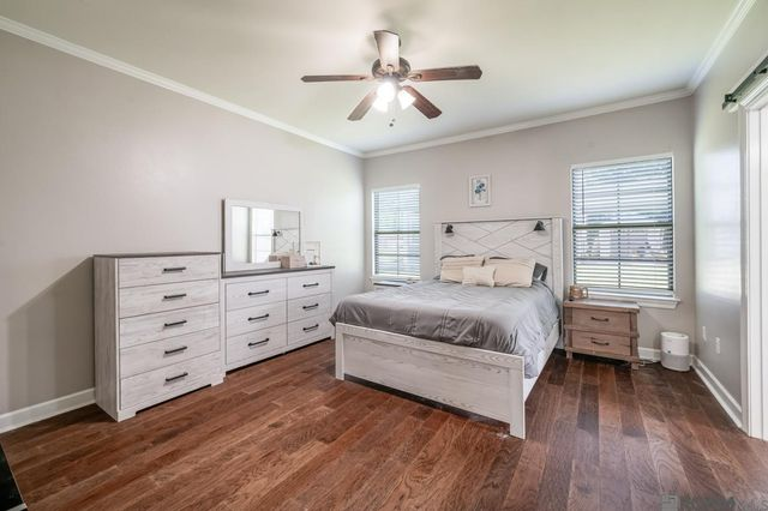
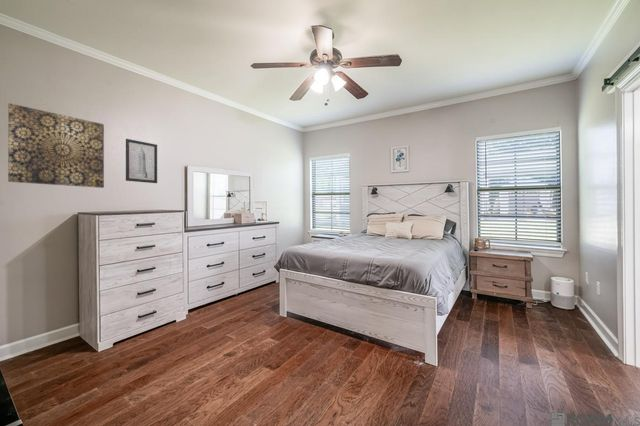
+ wall art (142, 161)
+ wall art (60, 150)
